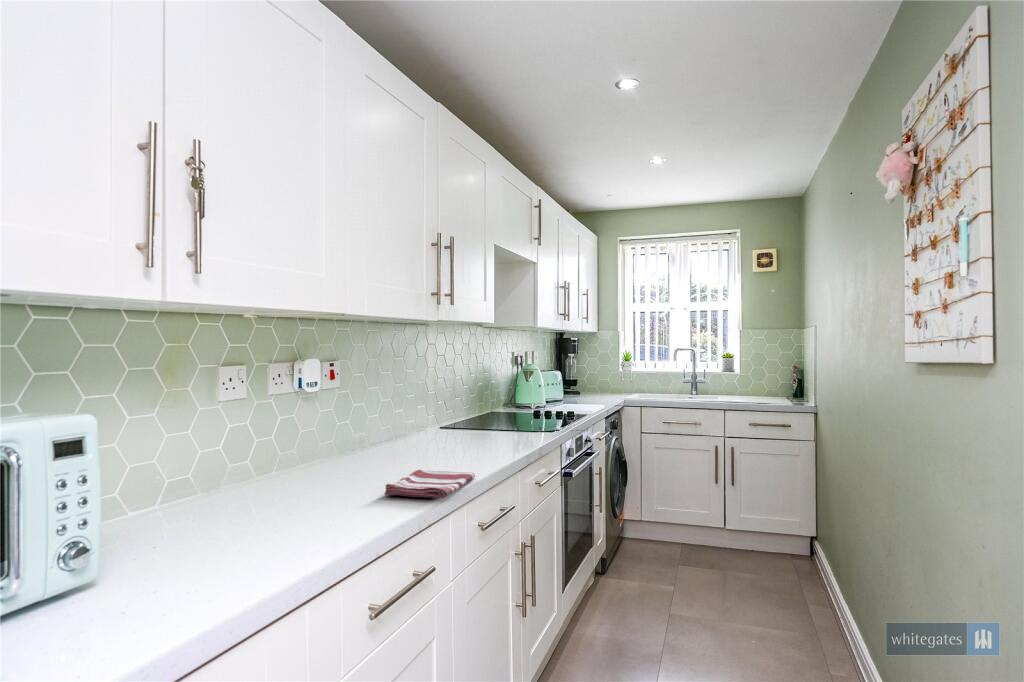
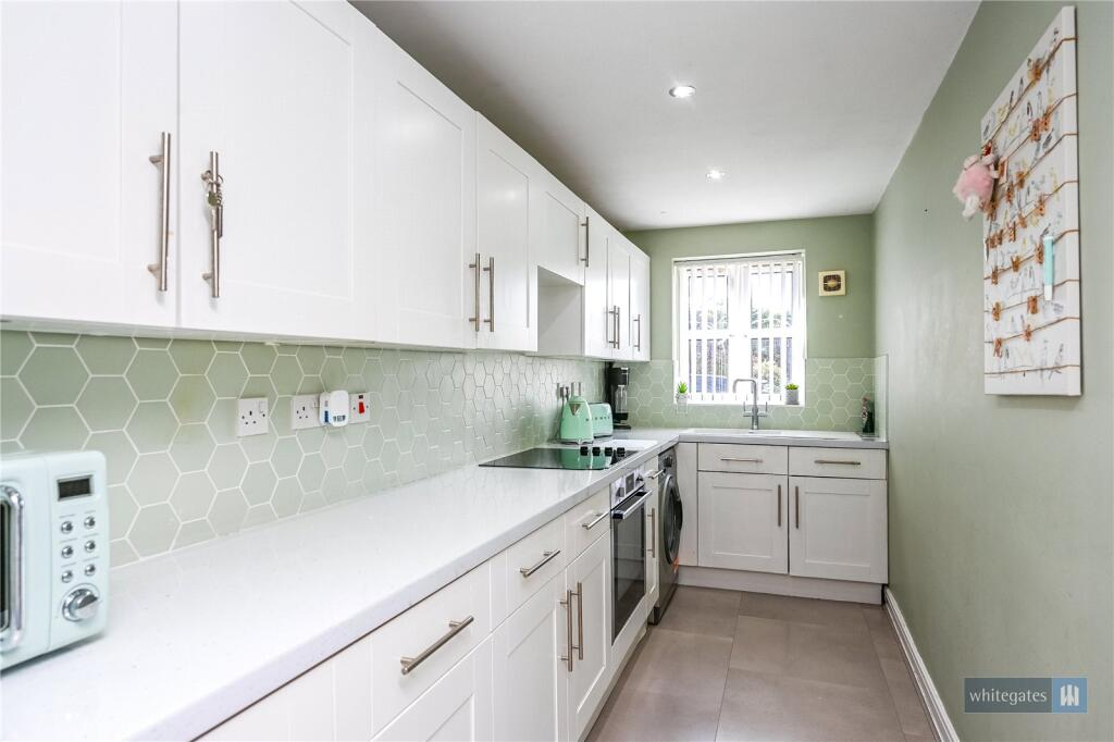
- dish towel (432, 481)
